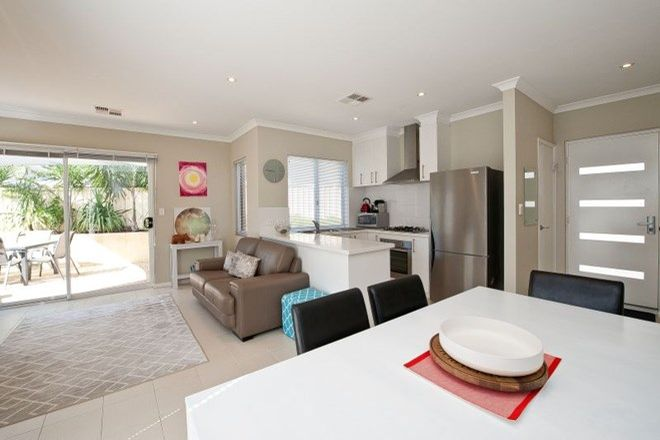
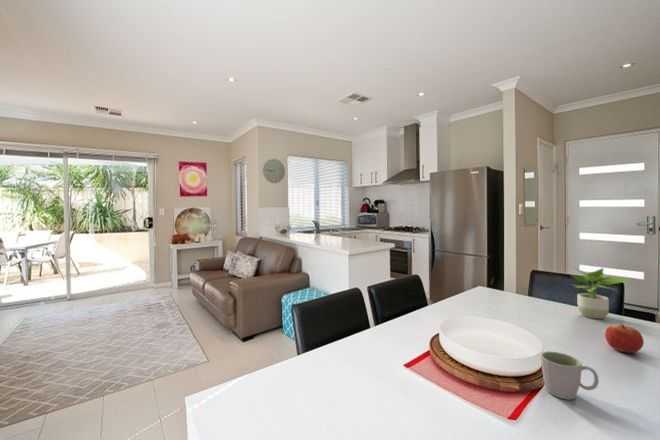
+ potted plant (595, 291)
+ apple (623, 336)
+ mug (568, 377)
